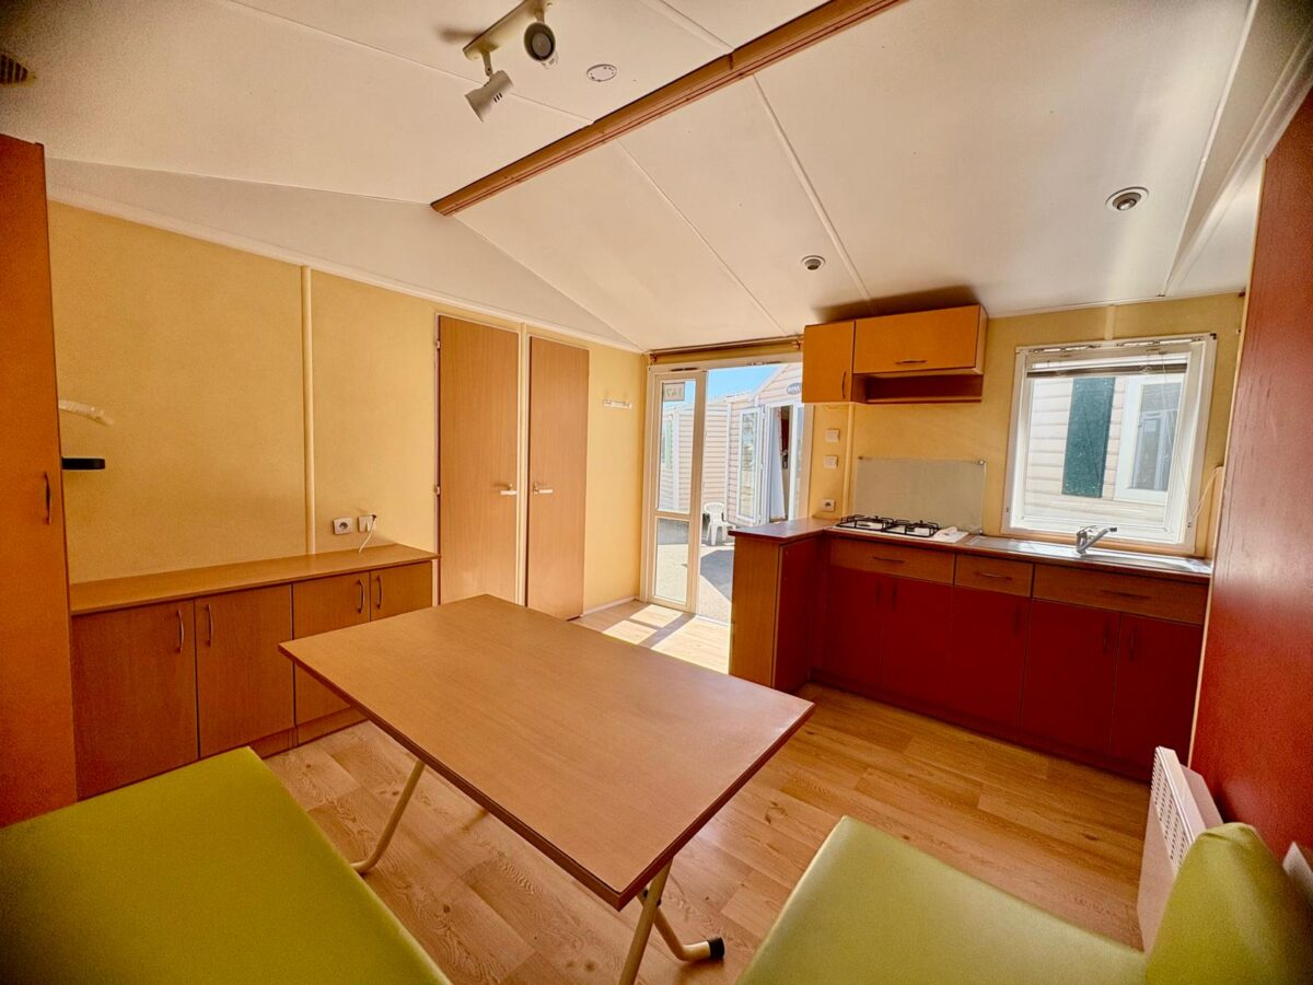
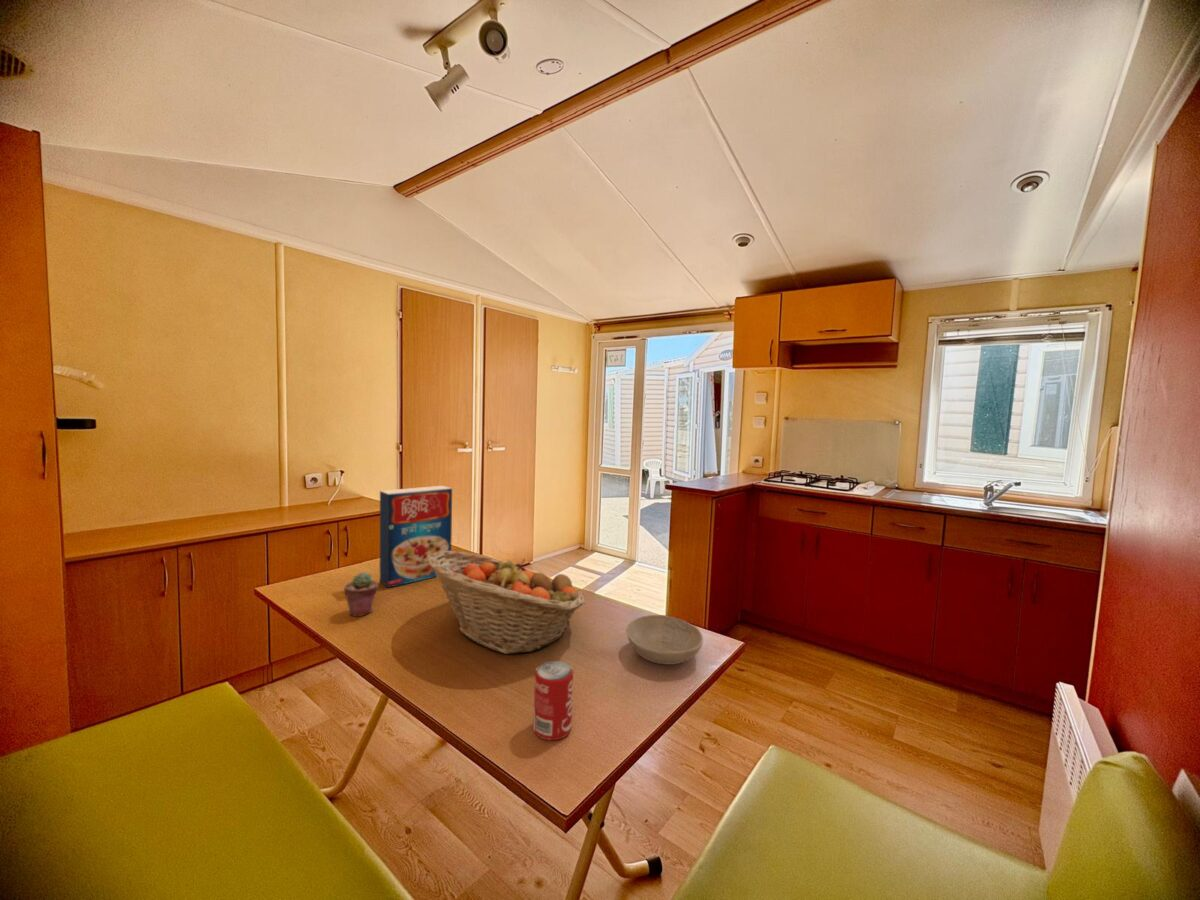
+ bowl (664, 642)
+ potted succulent (361, 592)
+ fruit basket (505, 590)
+ cereal box (416, 533)
+ beverage can (553, 699)
